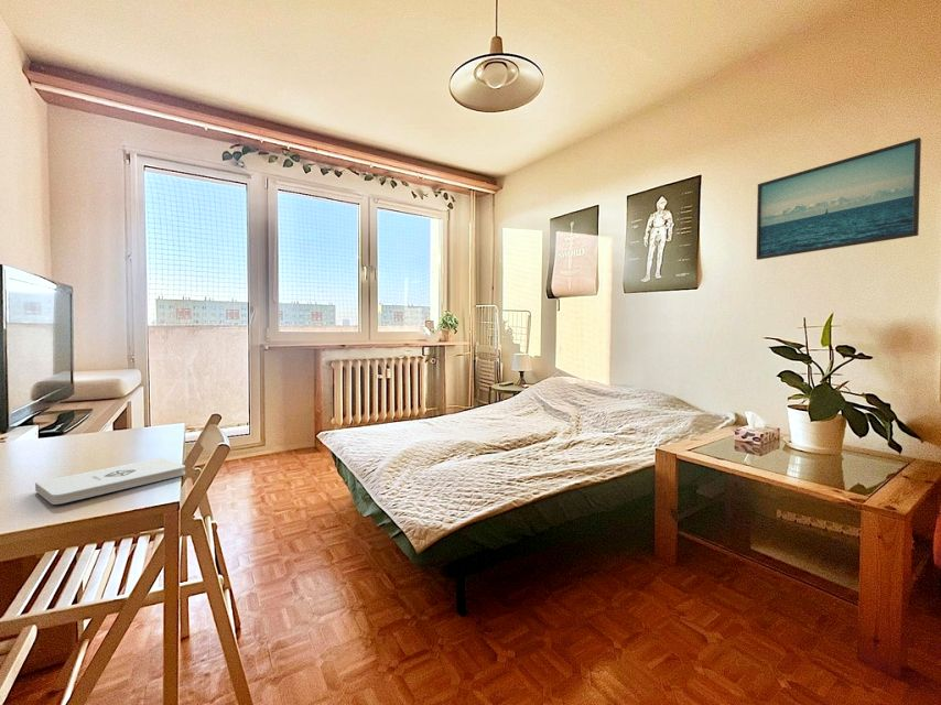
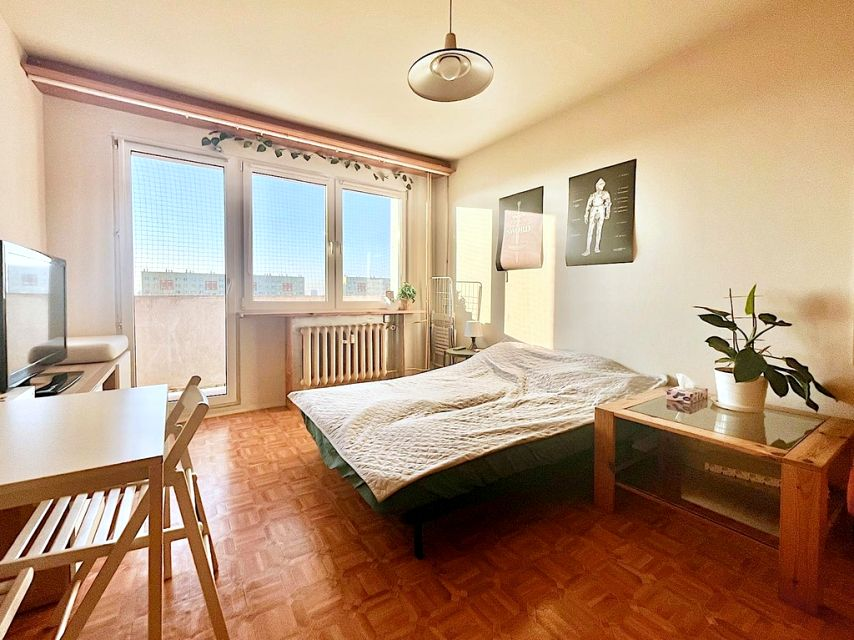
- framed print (828, 206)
- notepad (116, 477)
